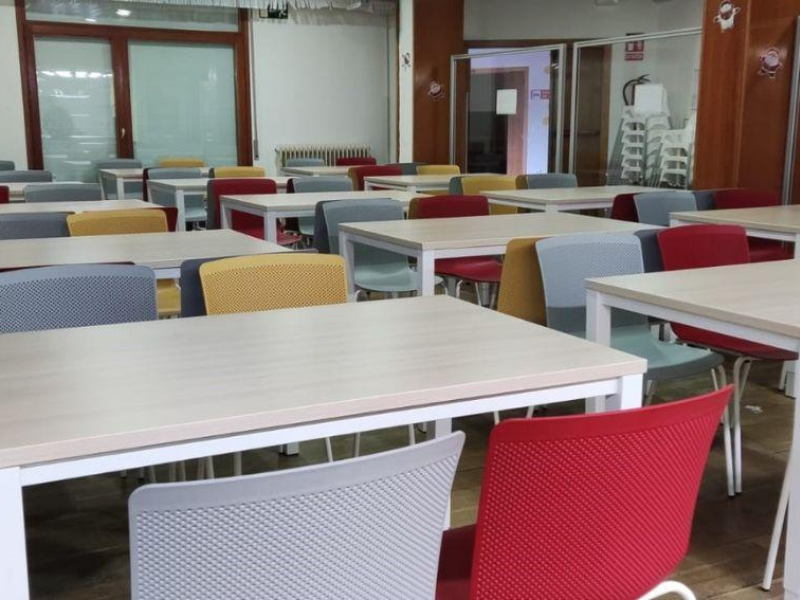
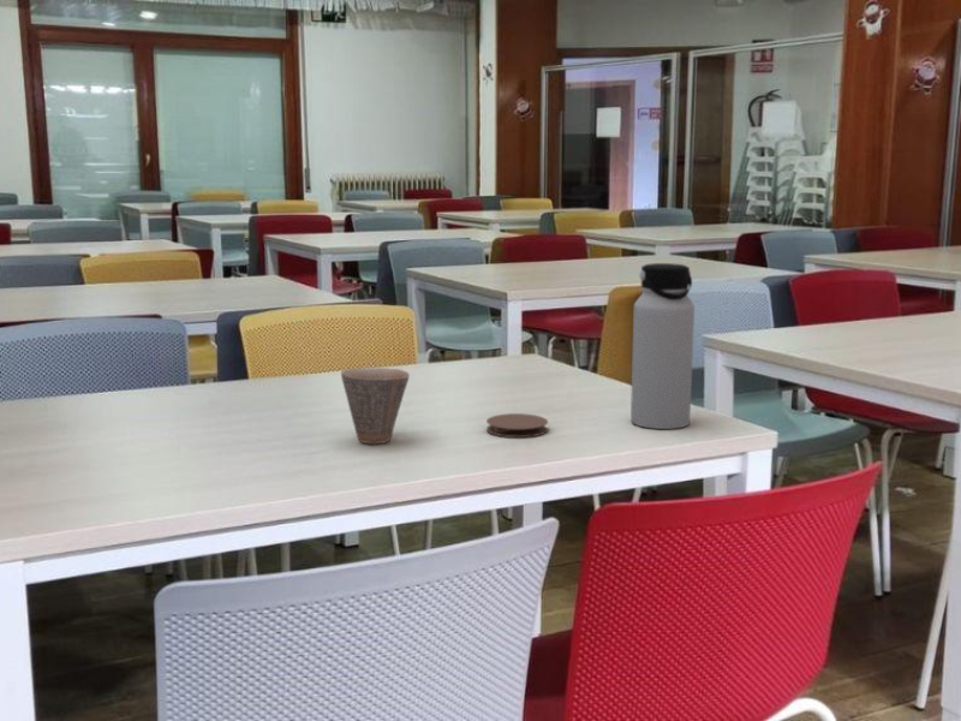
+ coaster (517, 424)
+ water bottle (662, 344)
+ cup (375, 405)
